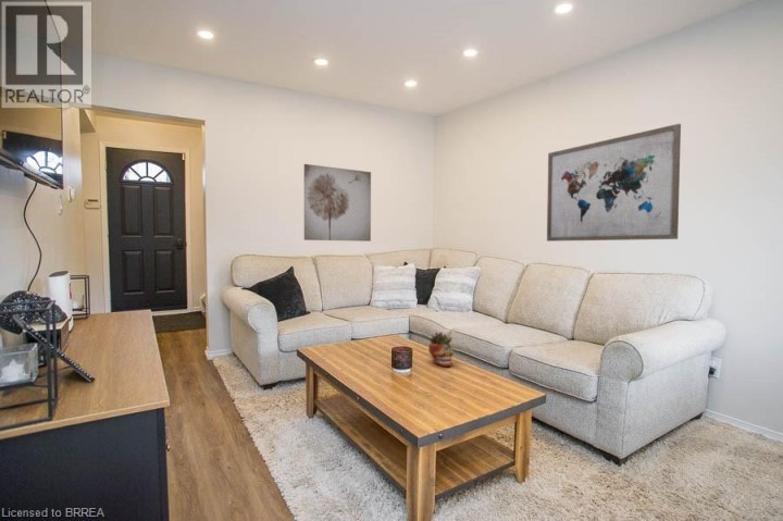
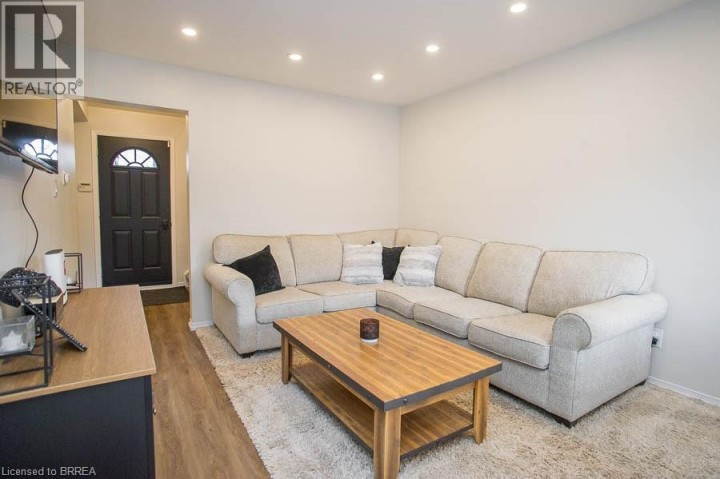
- wall art (338, 204)
- succulent planter (442, 347)
- wall art (604, 190)
